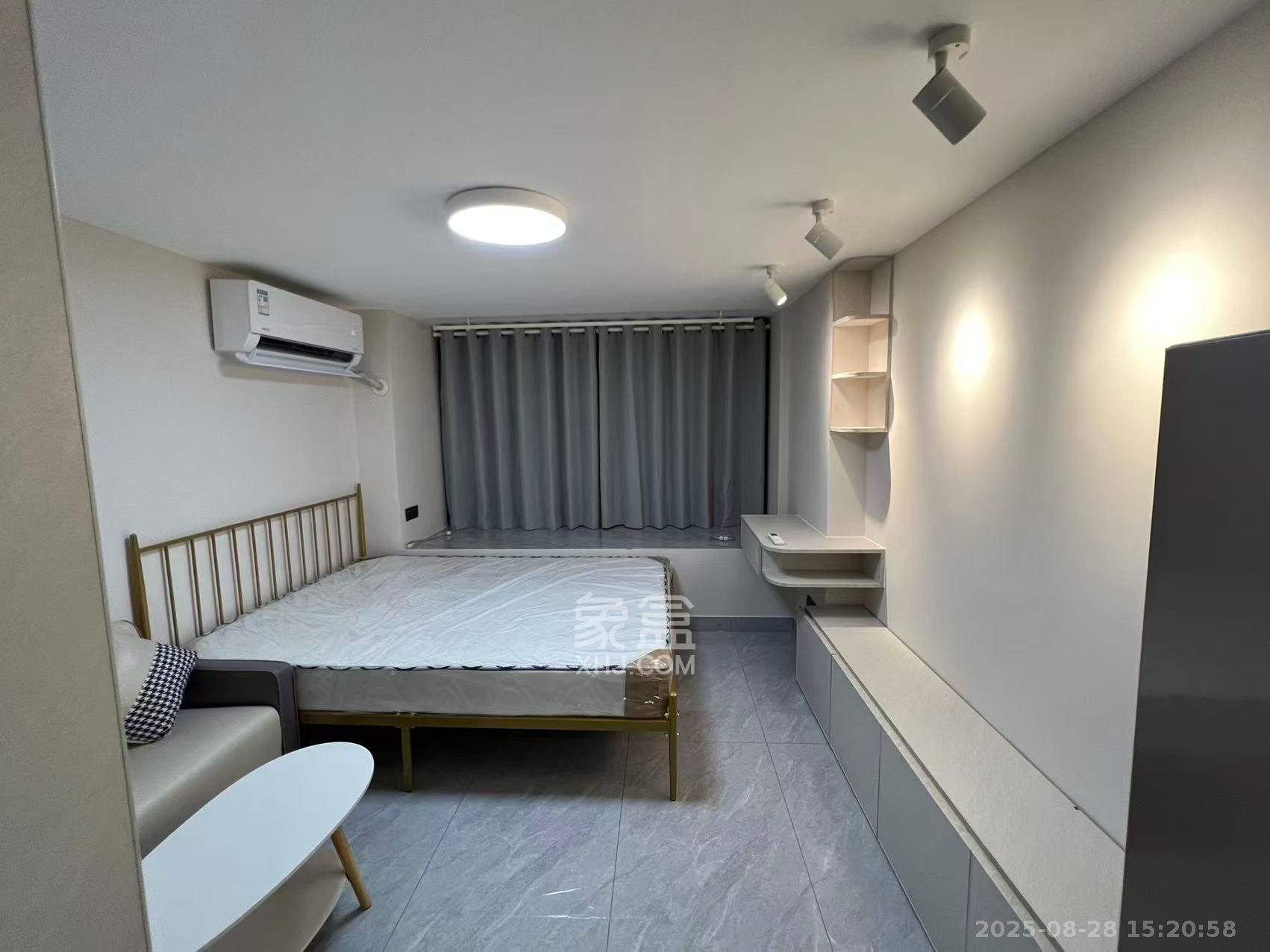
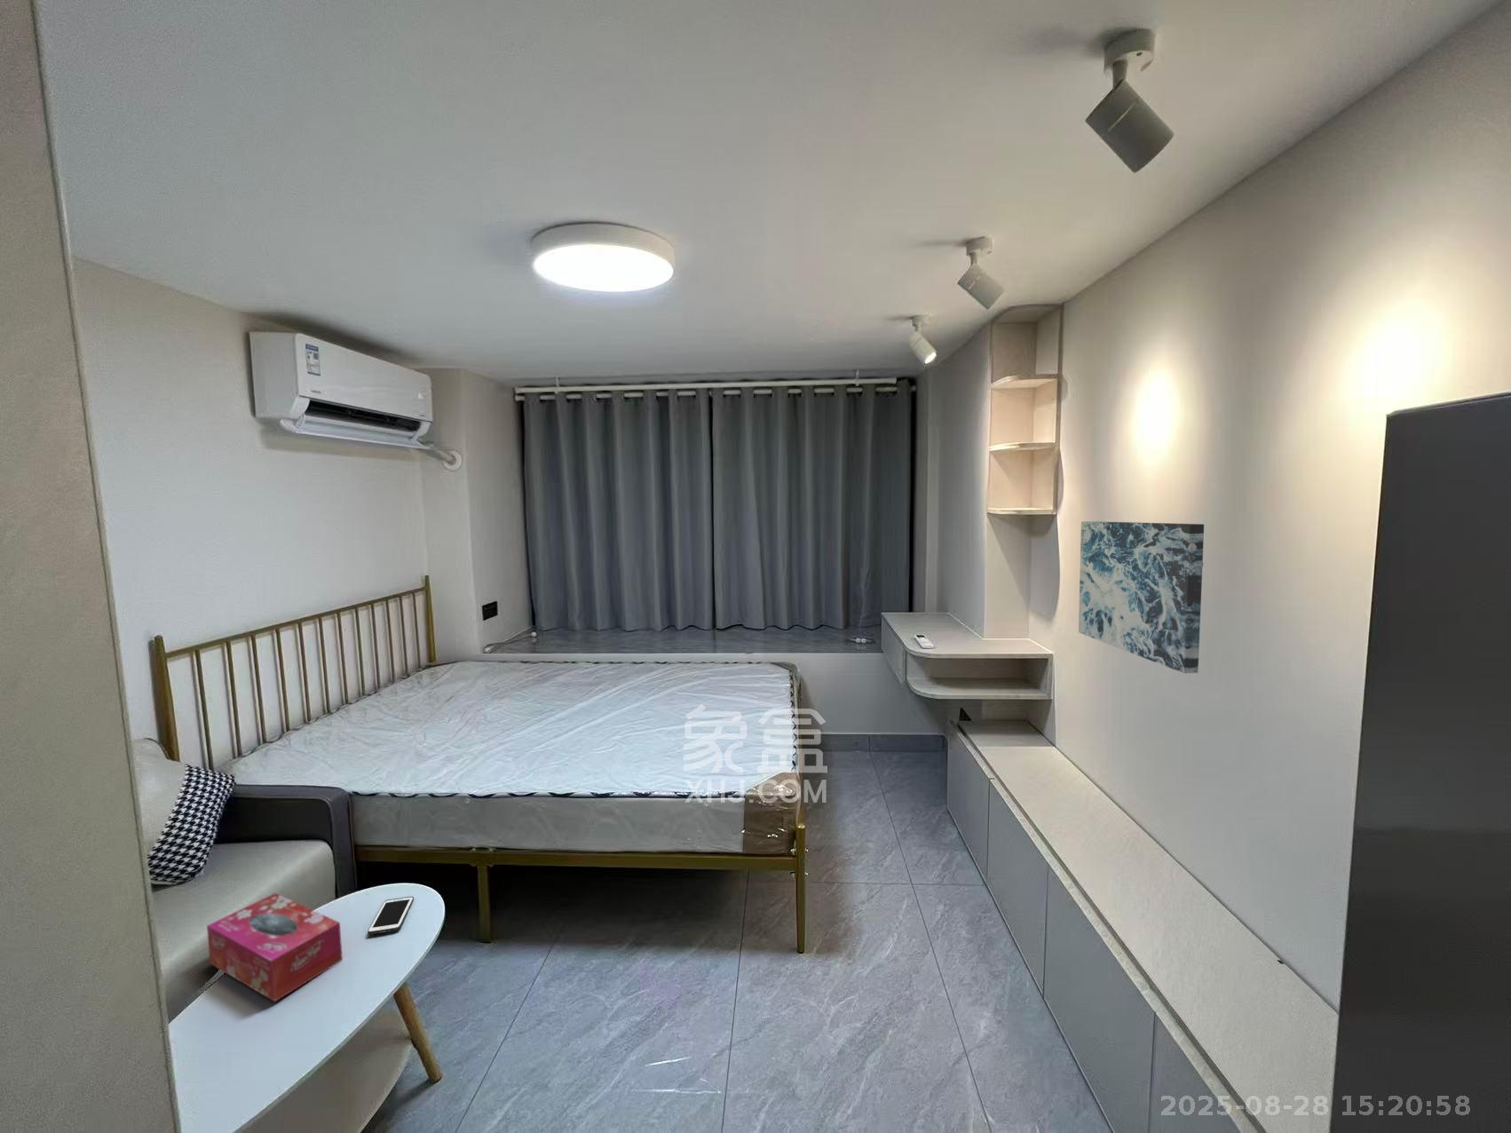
+ tissue box (275, 943)
+ cell phone (391, 914)
+ wall art (1131, 586)
